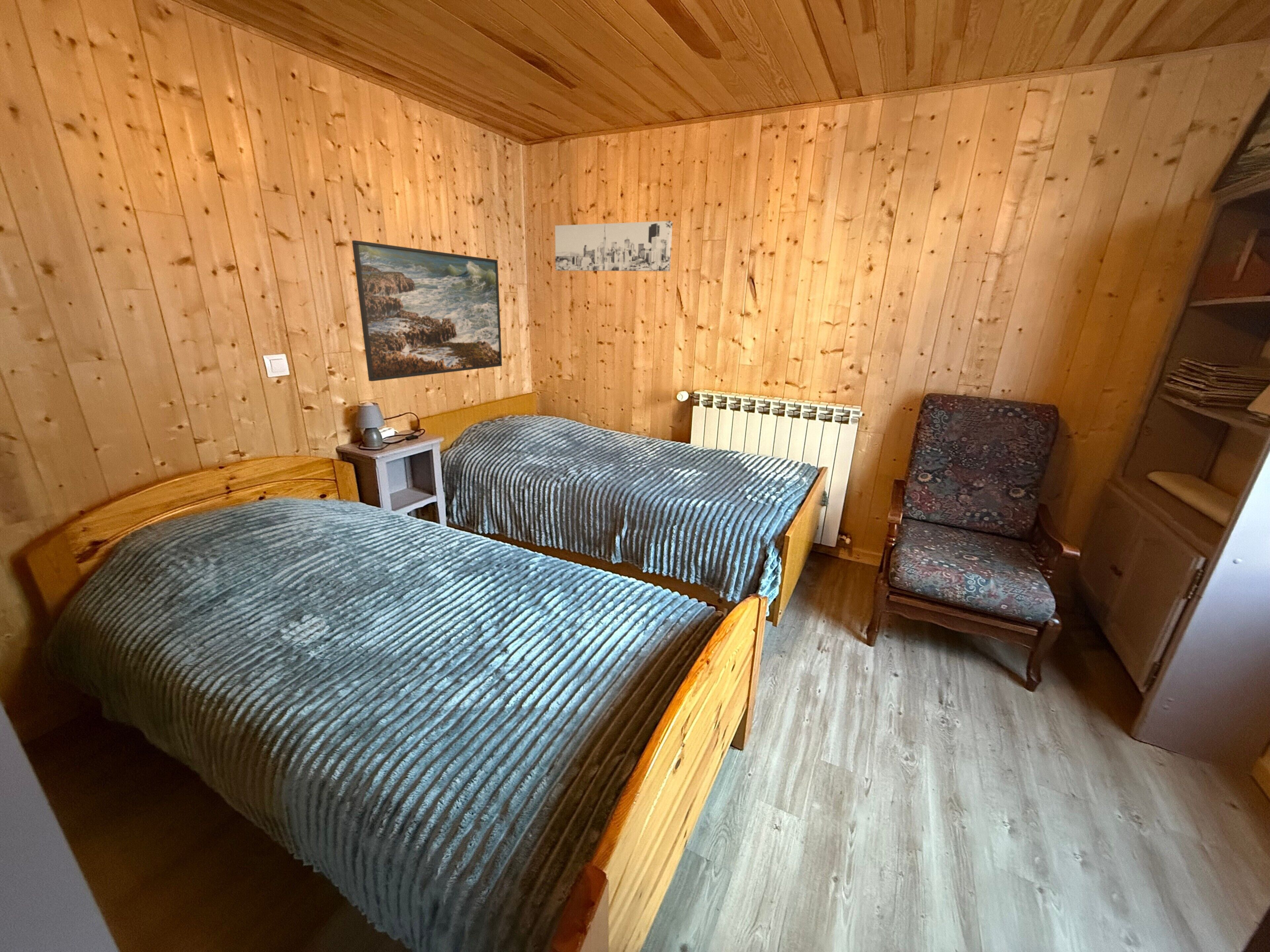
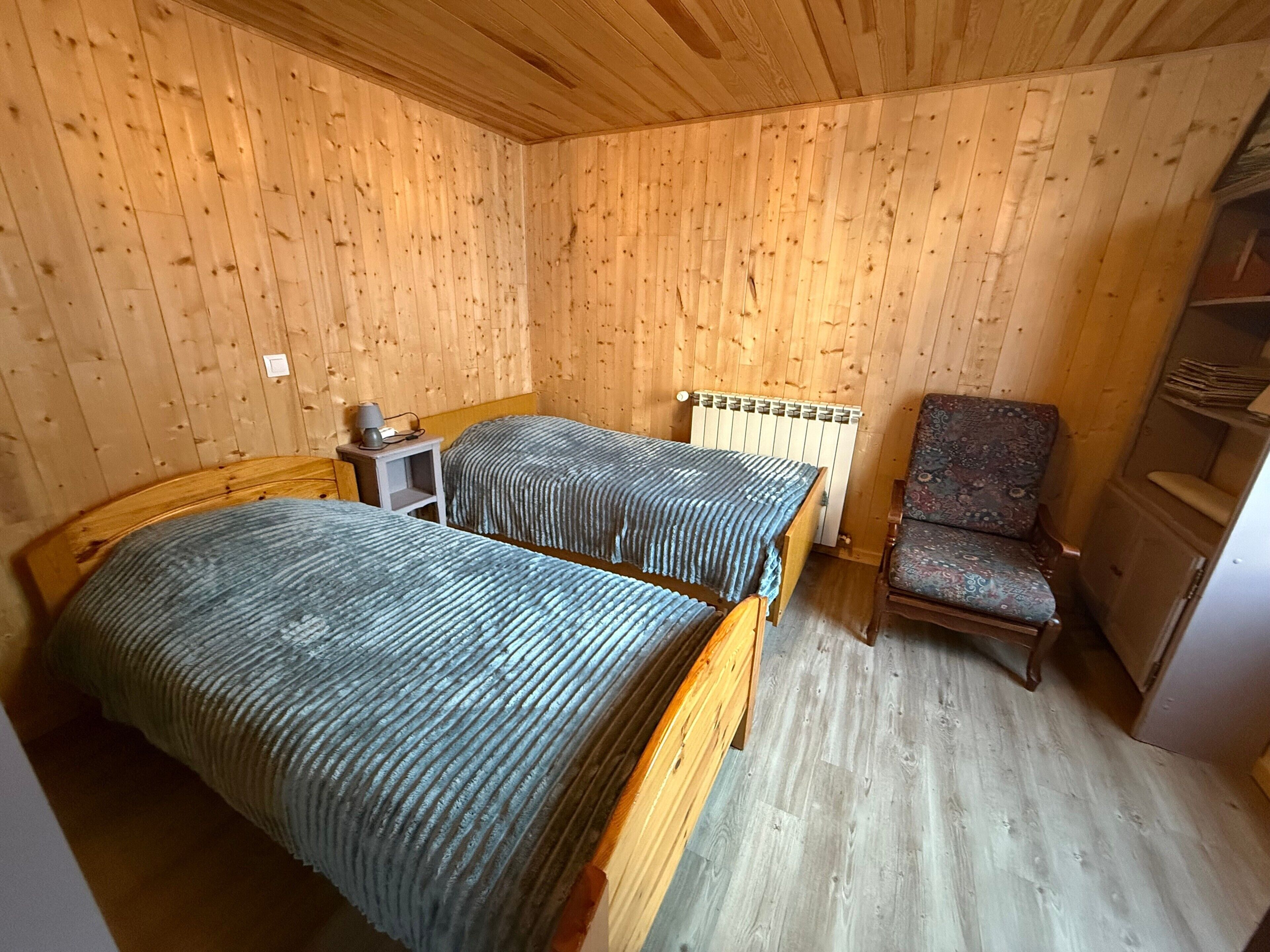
- wall art (611, 247)
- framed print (440, 314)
